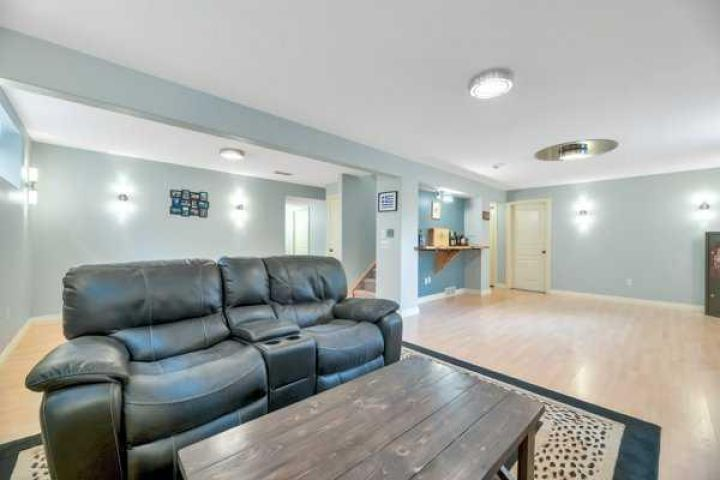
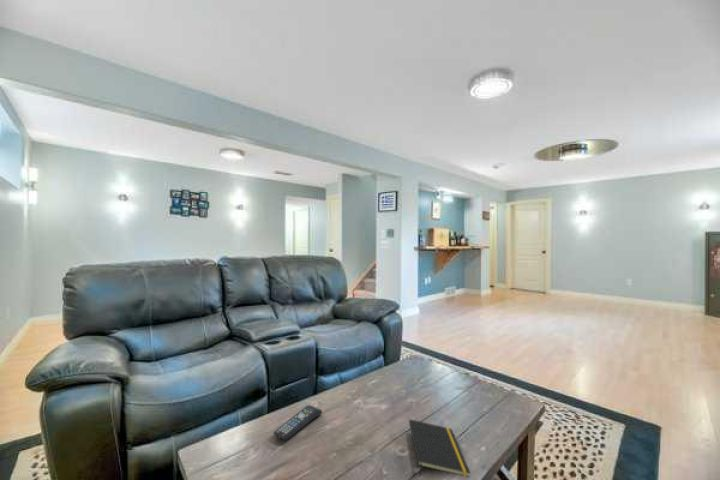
+ remote control (299, 421)
+ notepad (436, 445)
